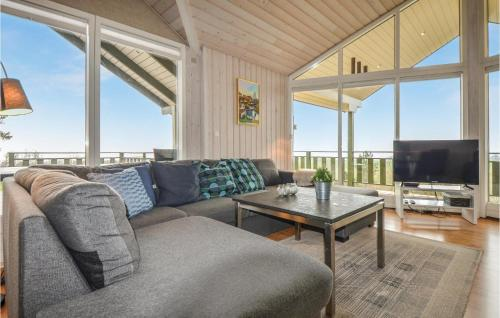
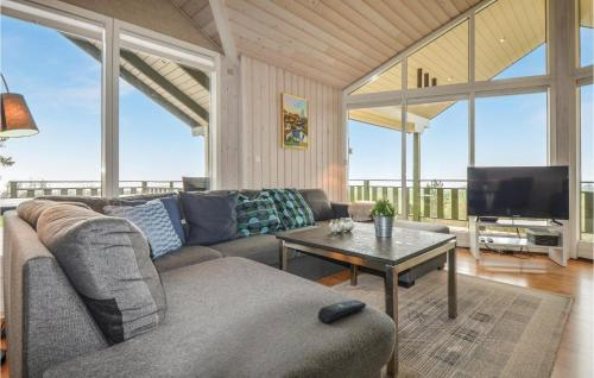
+ remote control (342, 308)
